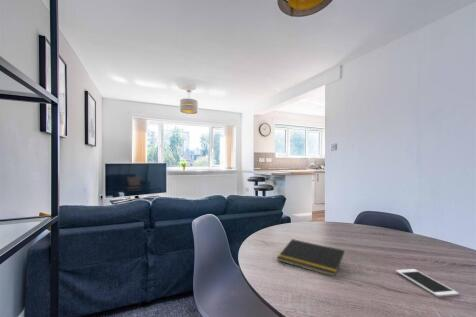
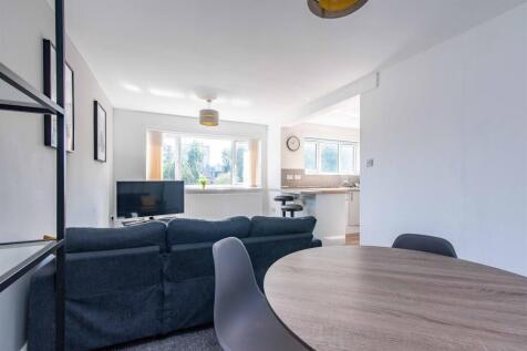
- notepad (310, 255)
- cell phone (424, 281)
